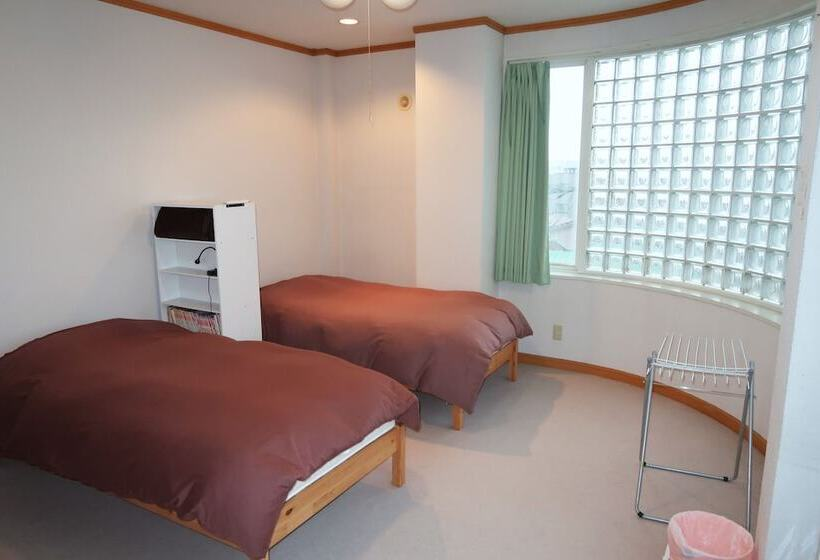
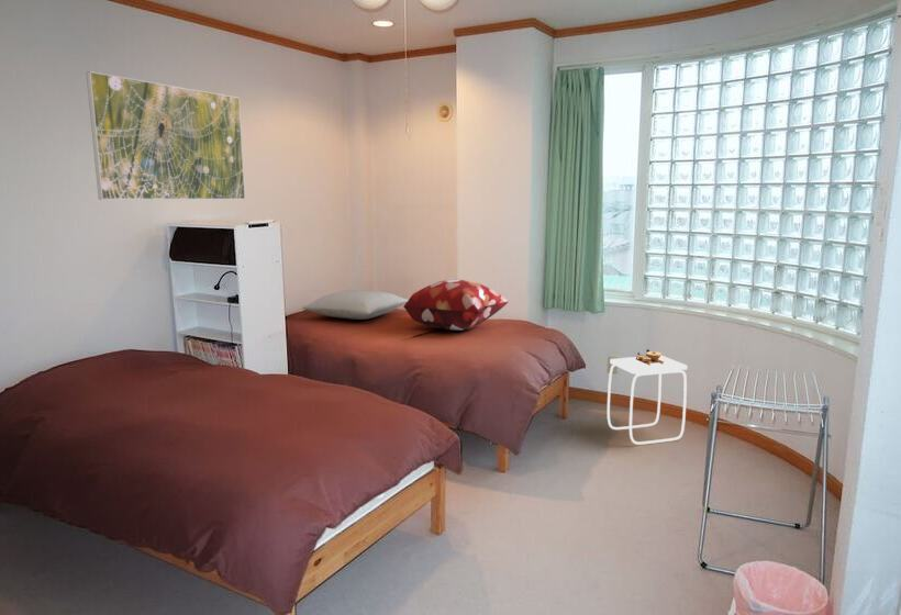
+ decorative pillow (457, 303)
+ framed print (175, 143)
+ pillow (357, 304)
+ side table (658, 393)
